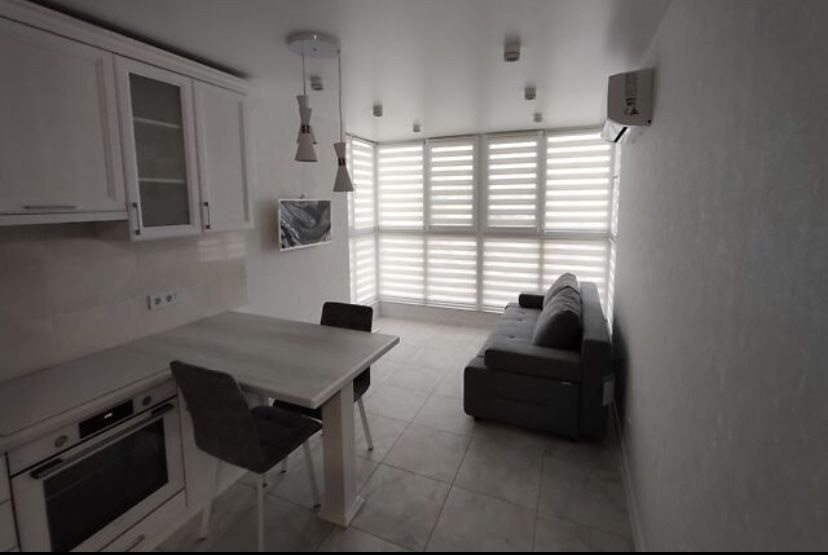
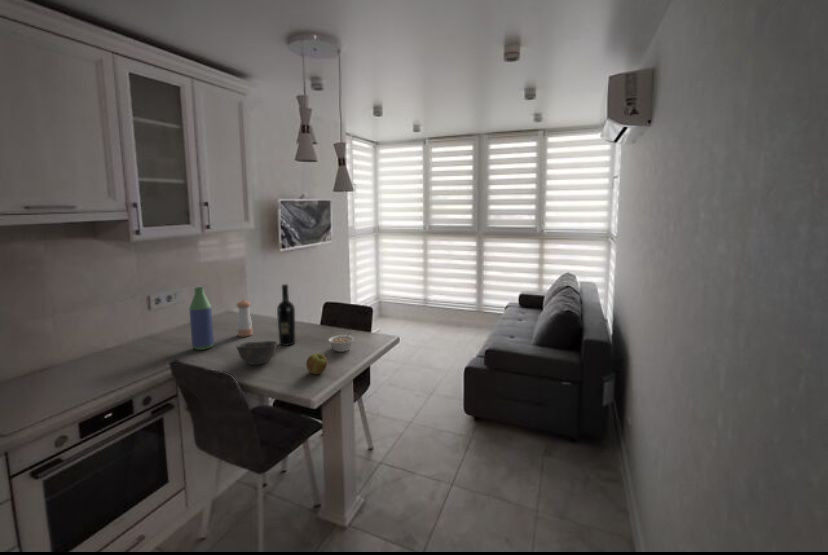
+ bowl (257, 352)
+ bottle (201, 318)
+ apple (317, 363)
+ wine bottle (286, 314)
+ pepper shaker (244, 317)
+ legume (341, 342)
